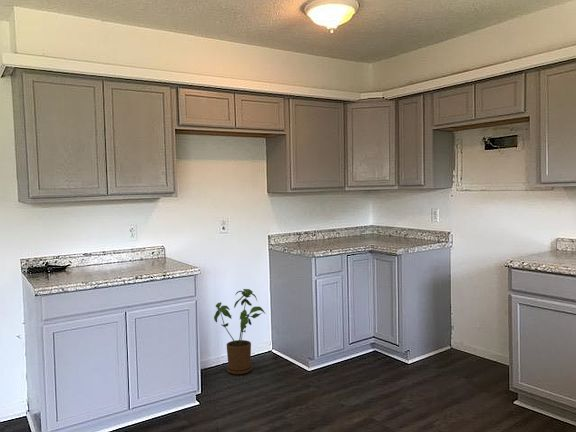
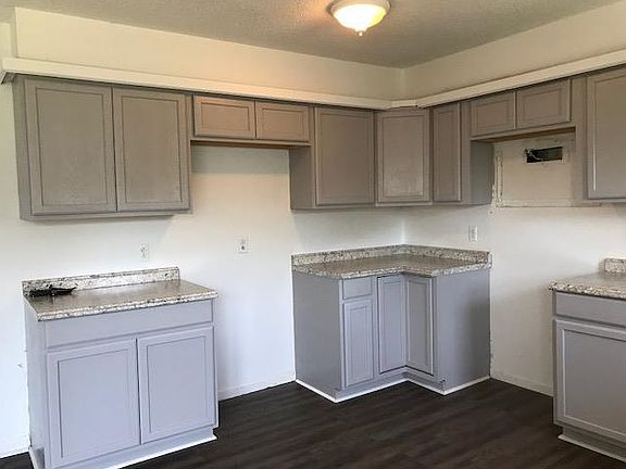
- house plant (242, 330)
